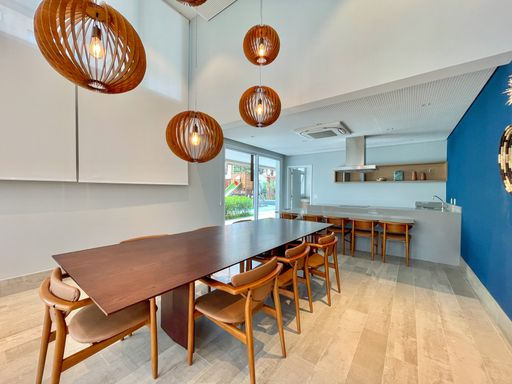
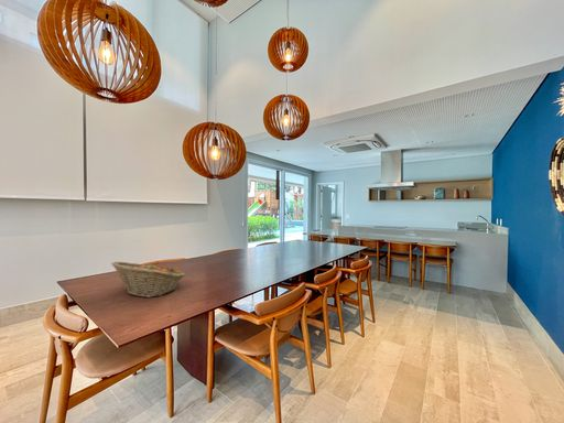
+ fruit basket (149, 274)
